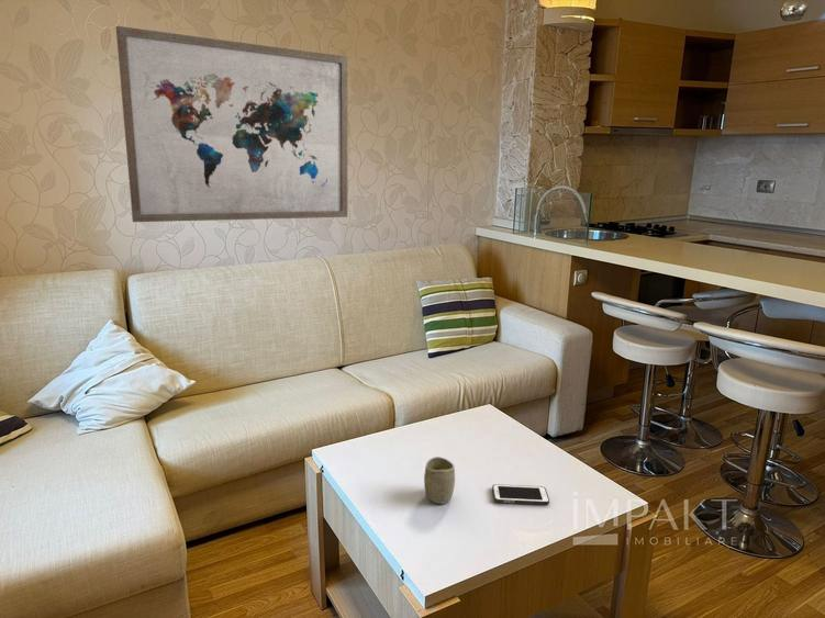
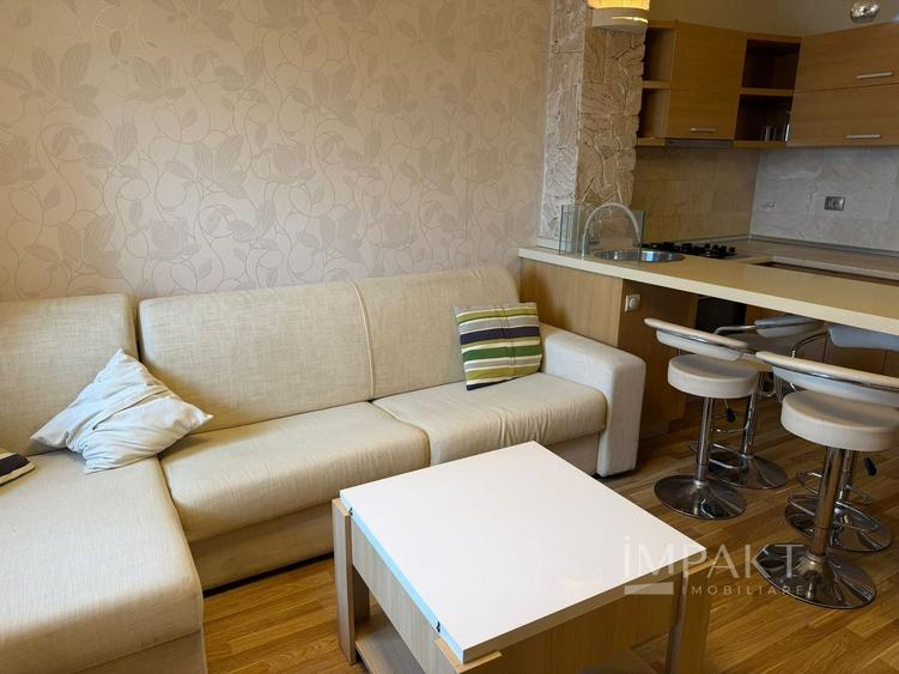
- wall art (246, 134)
- cell phone (520, 494)
- cup (439, 480)
